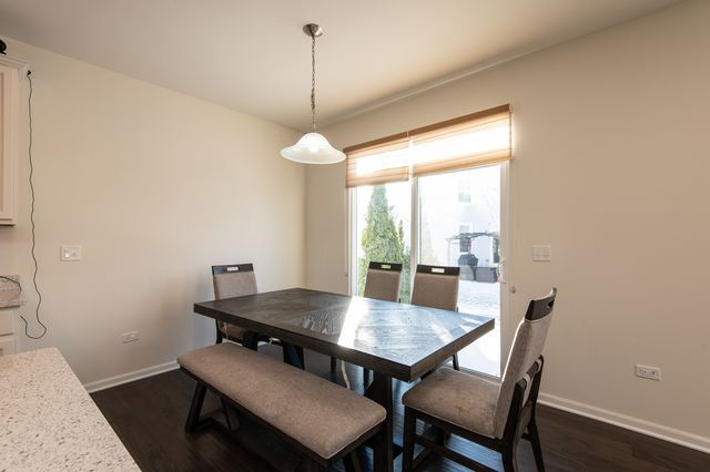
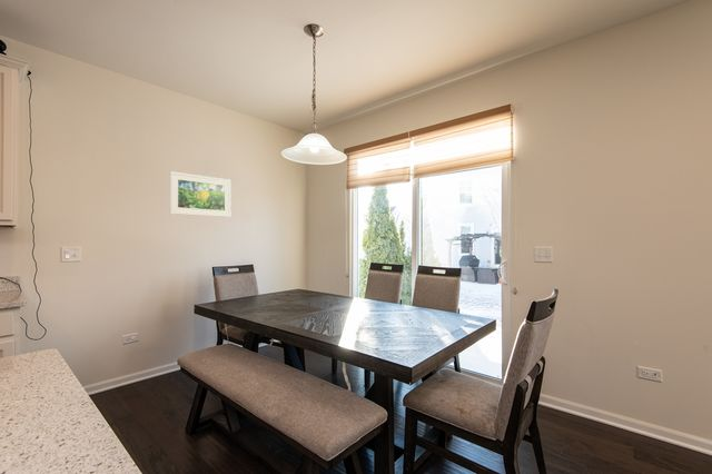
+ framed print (201, 196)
